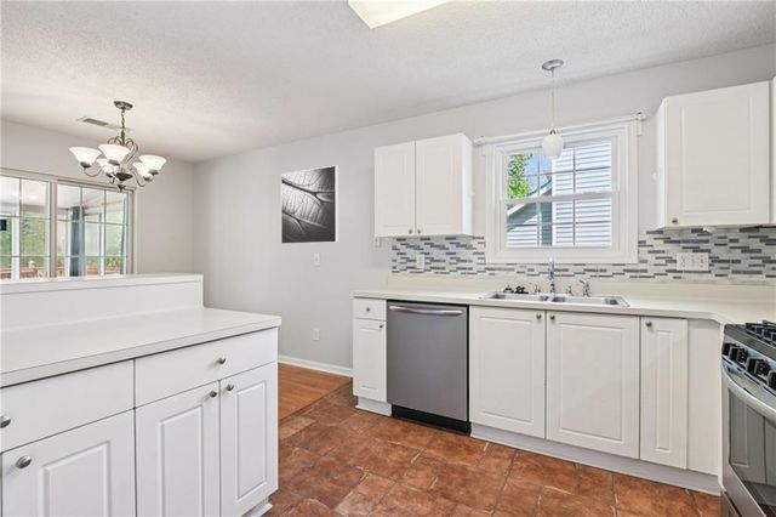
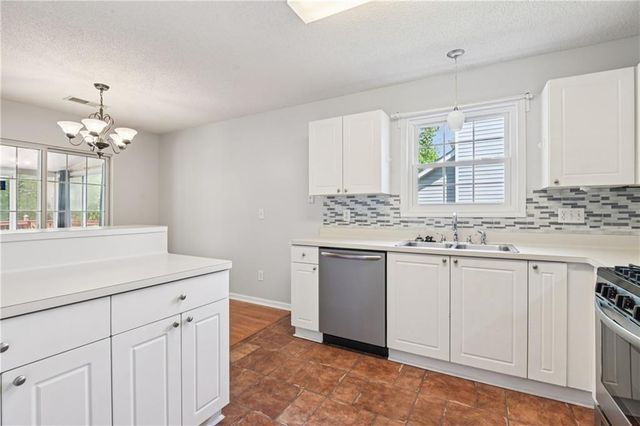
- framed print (308, 206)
